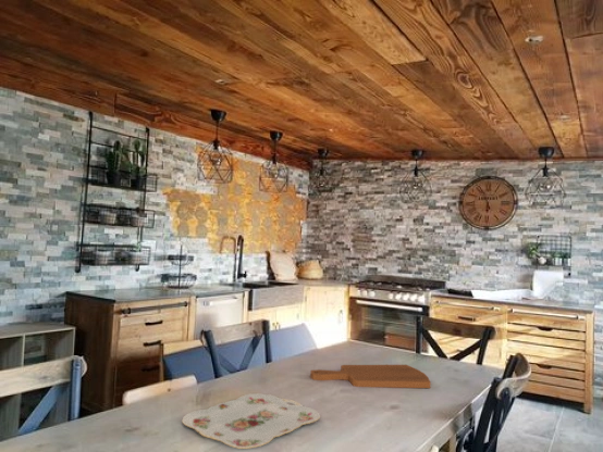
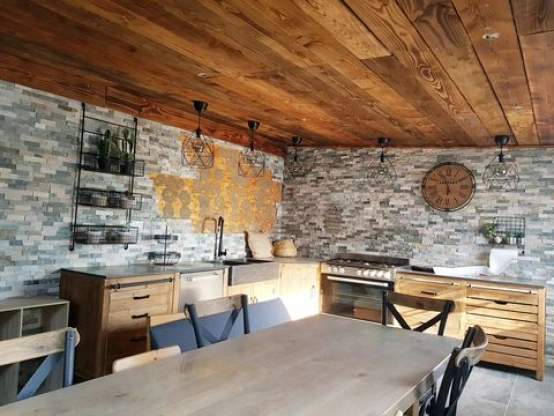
- cutting board (377, 375)
- serving tray (253, 418)
